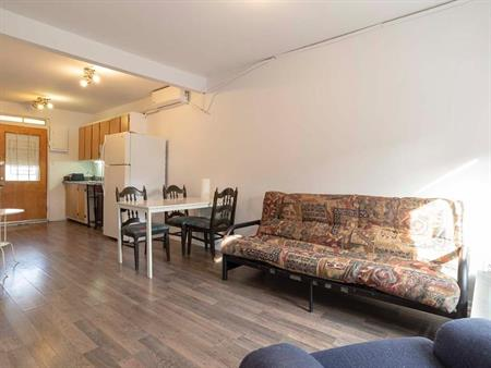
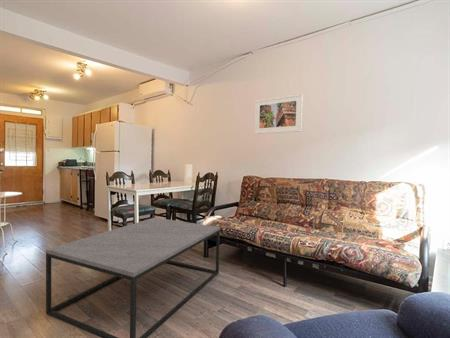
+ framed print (277, 115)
+ coffee table (146, 263)
